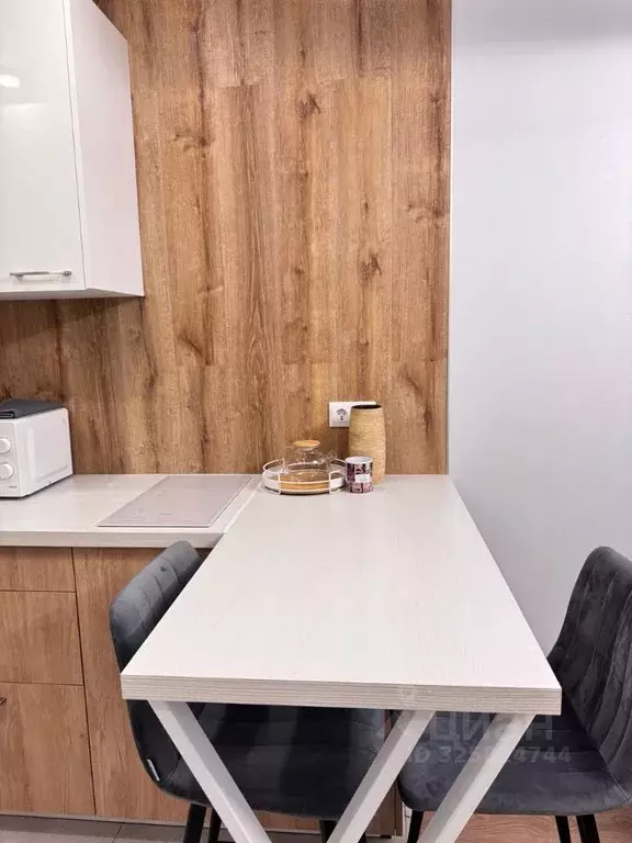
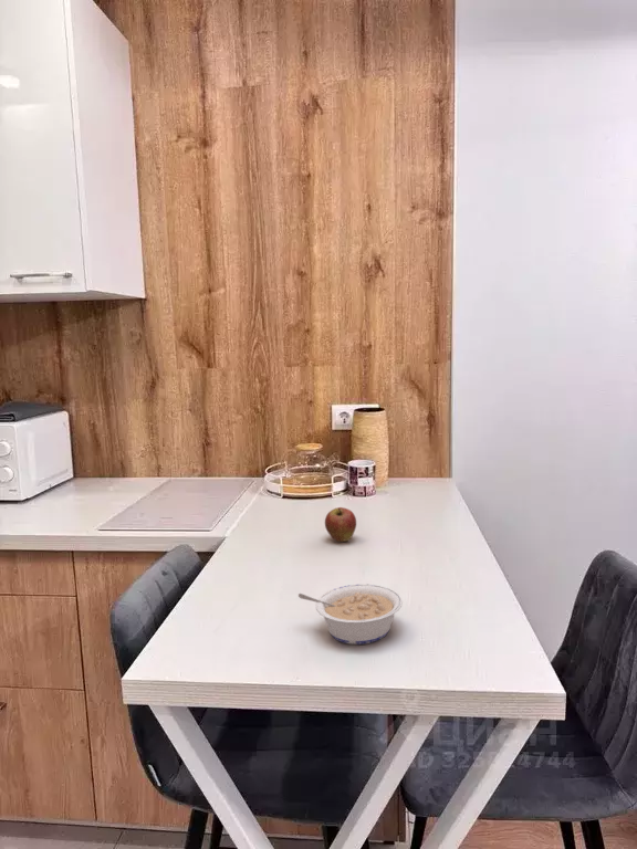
+ legume (356, 614)
+ fruit (341, 522)
